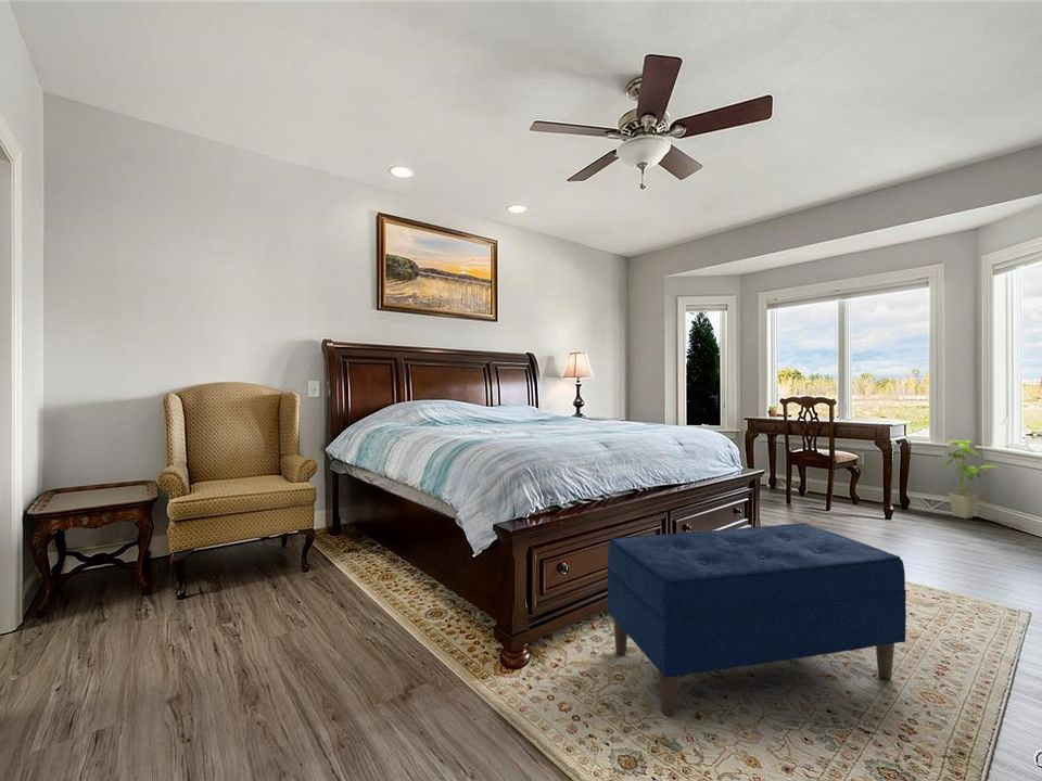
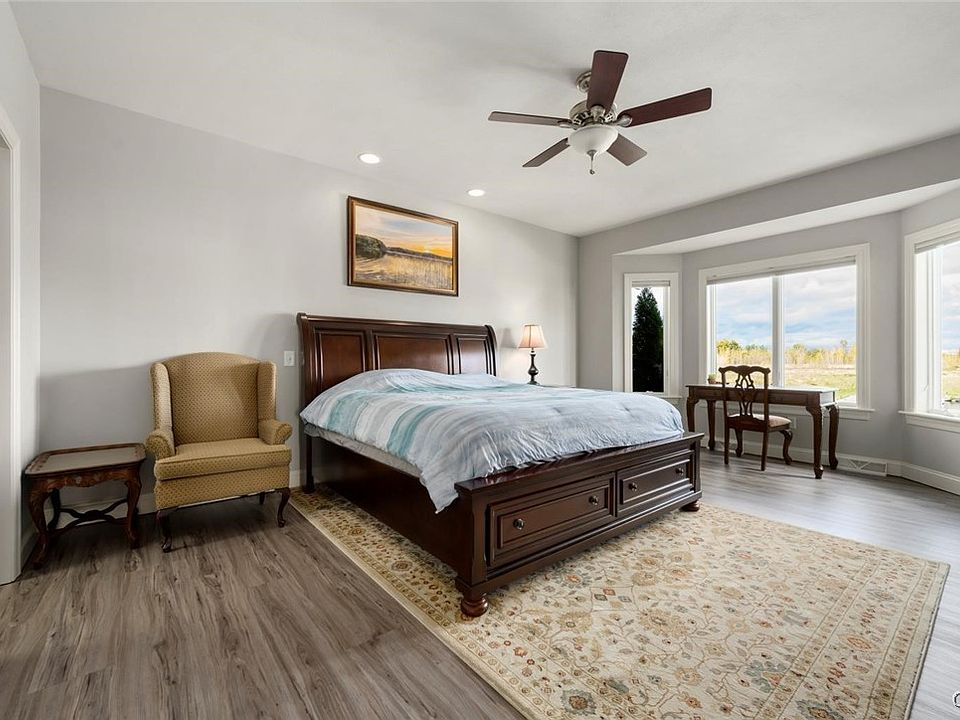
- house plant (968, 478)
- bench (747, 605)
